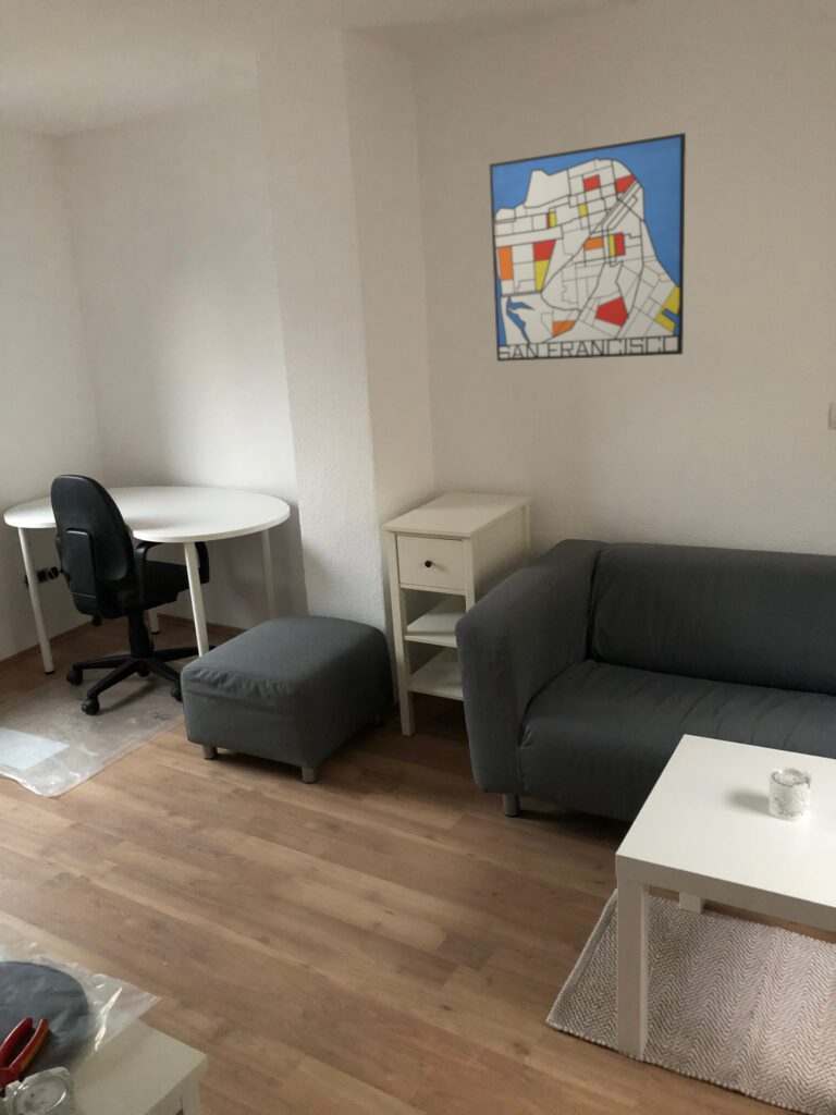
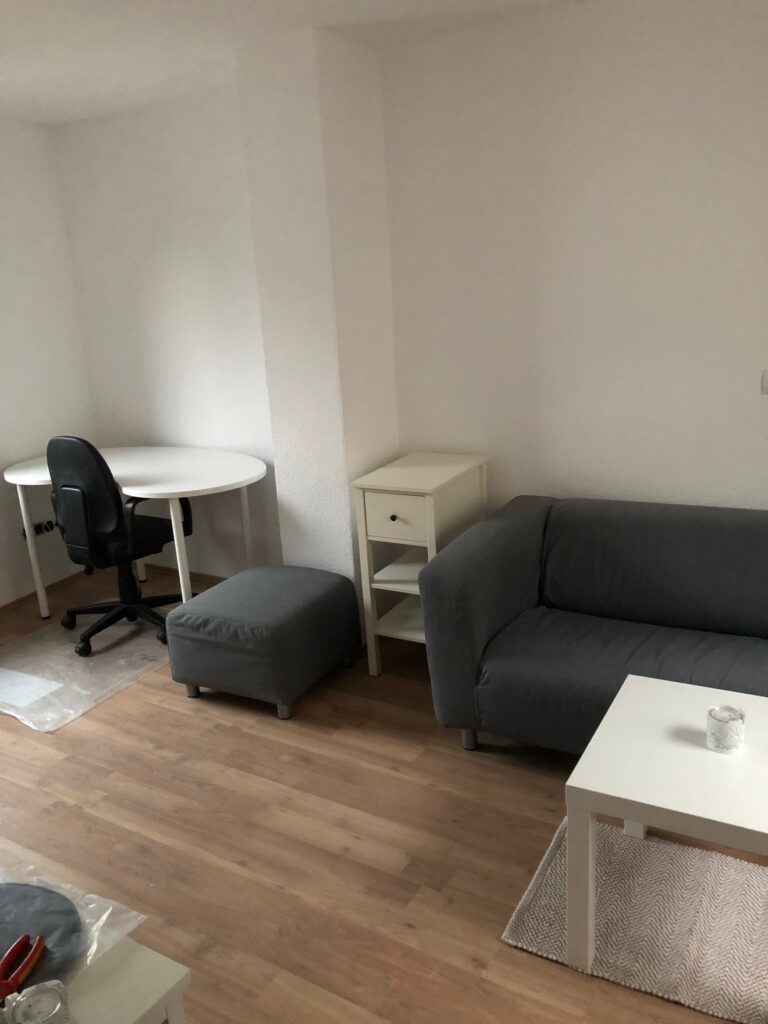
- wall art (582, 256)
